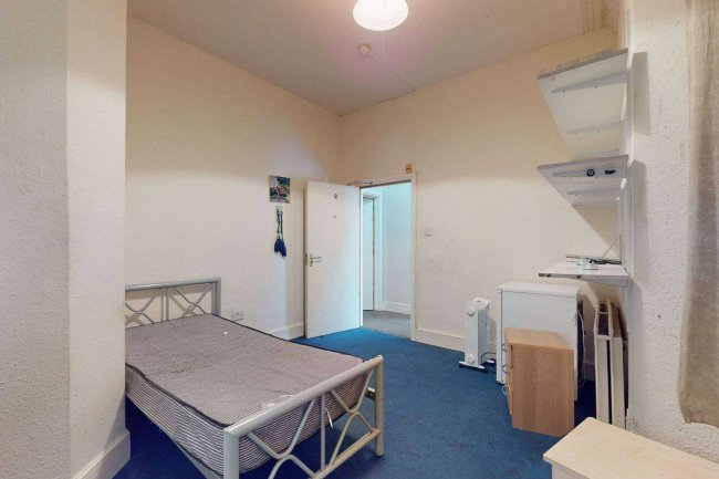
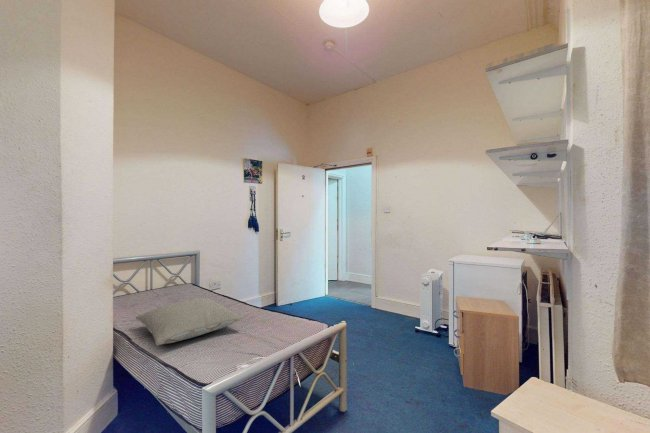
+ pillow (189, 317)
